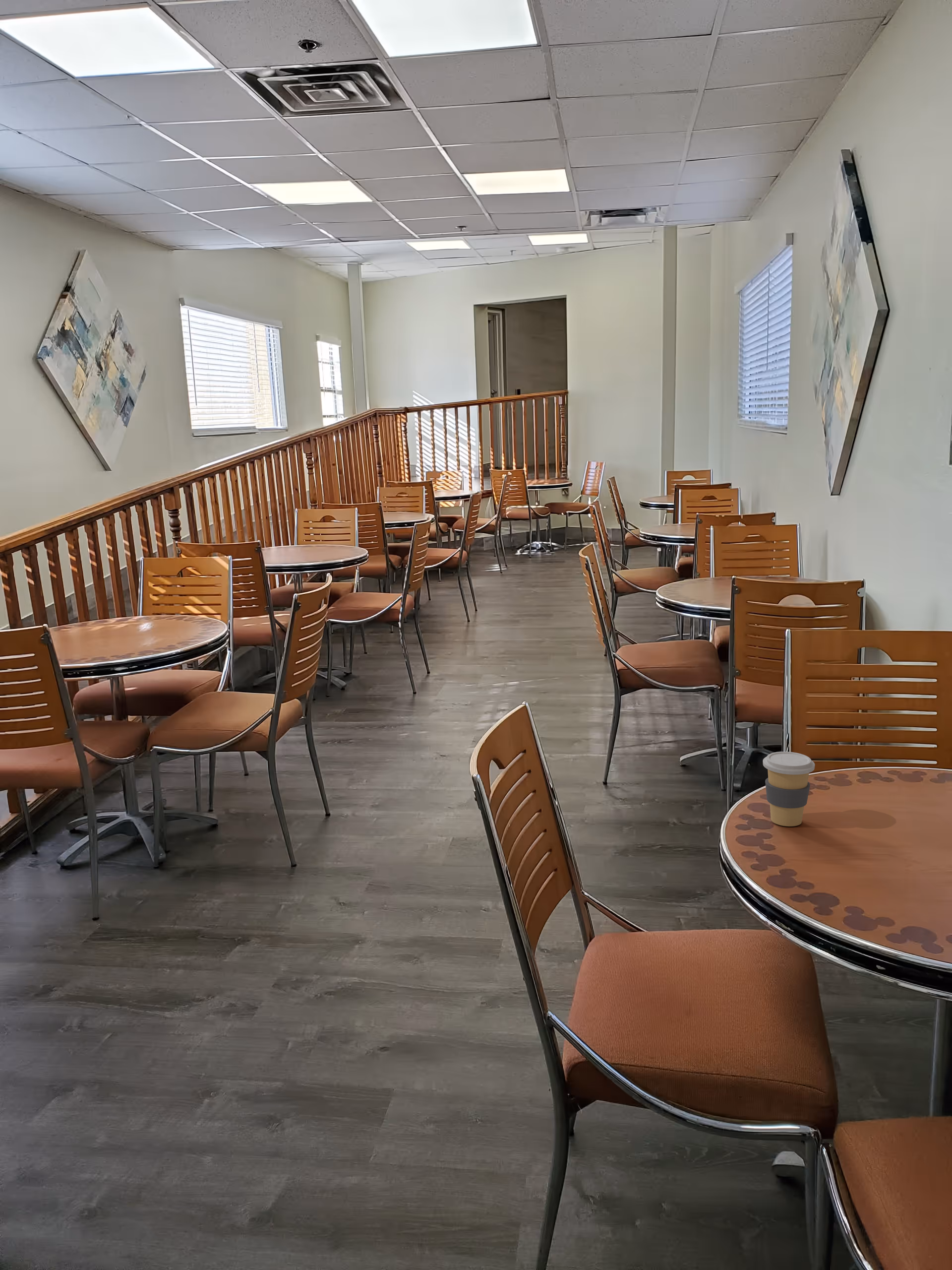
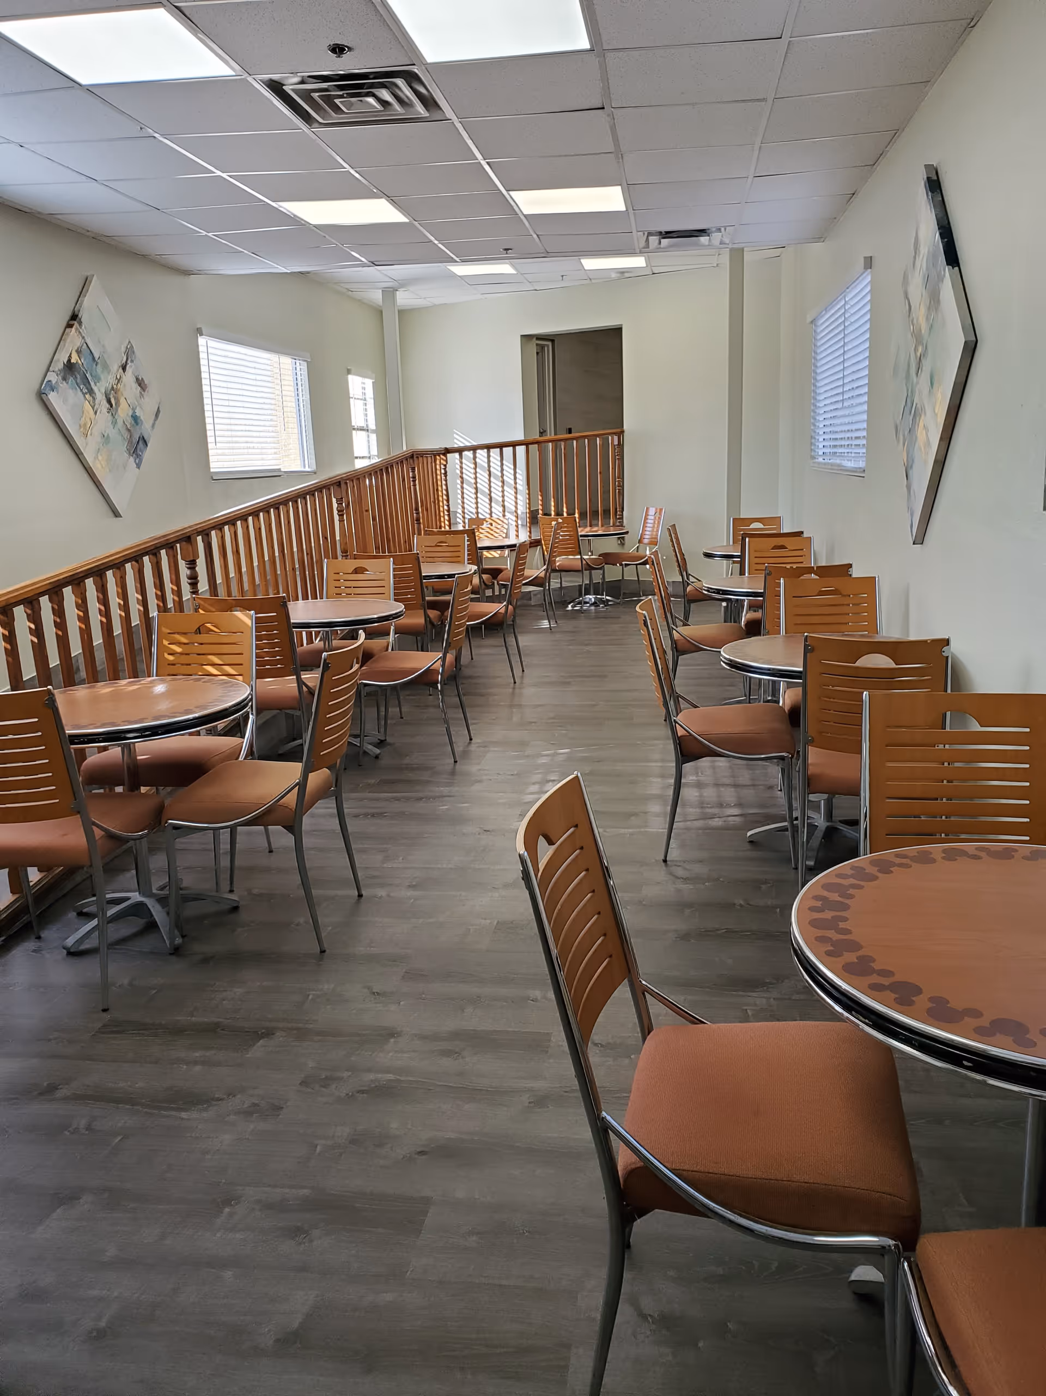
- coffee cup (787, 789)
